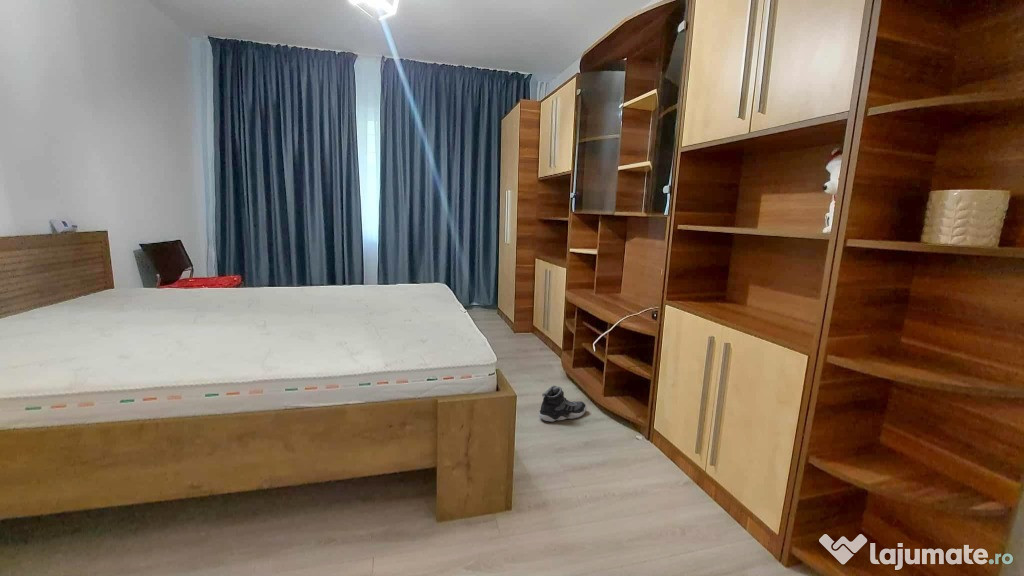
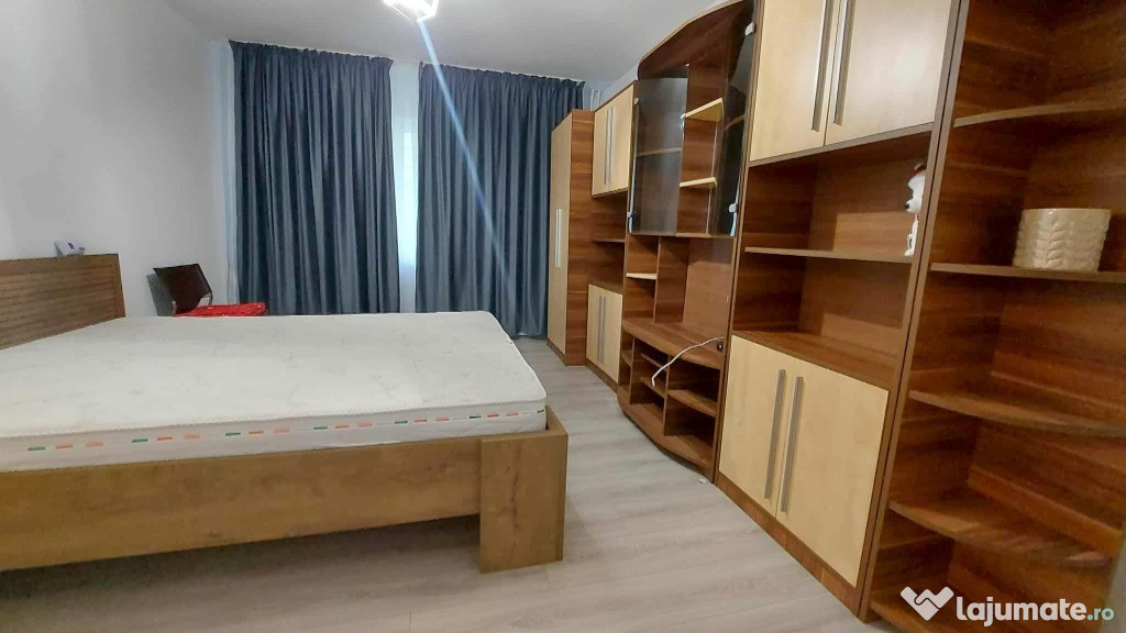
- sneaker (564, 401)
